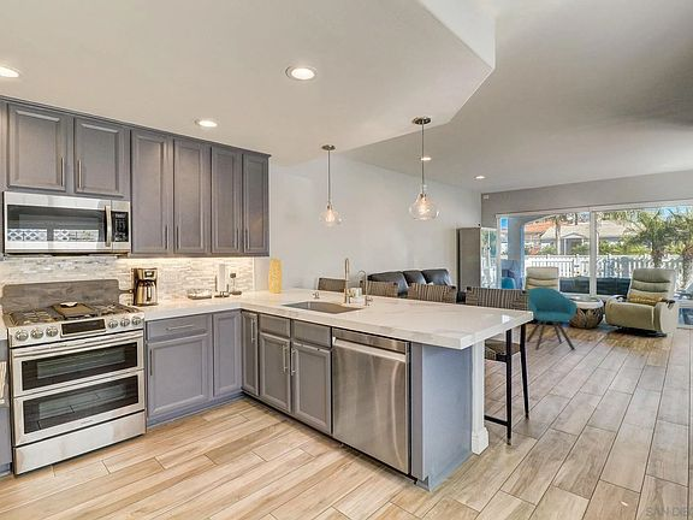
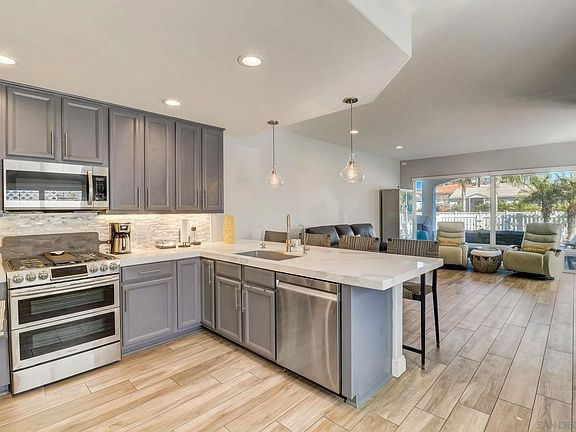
- chair (547, 315)
